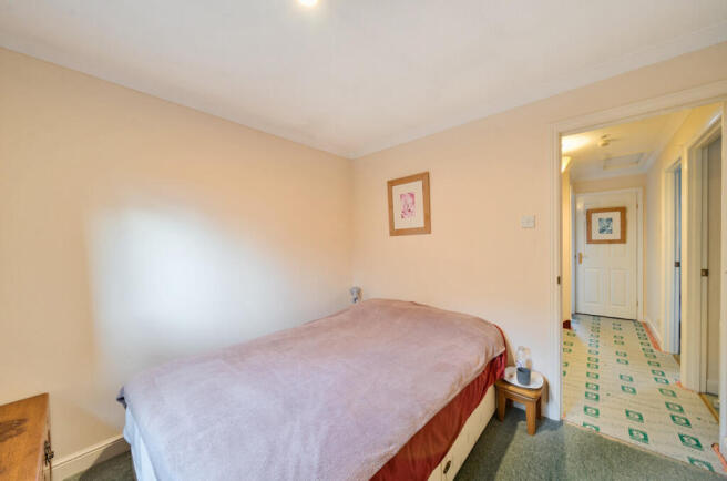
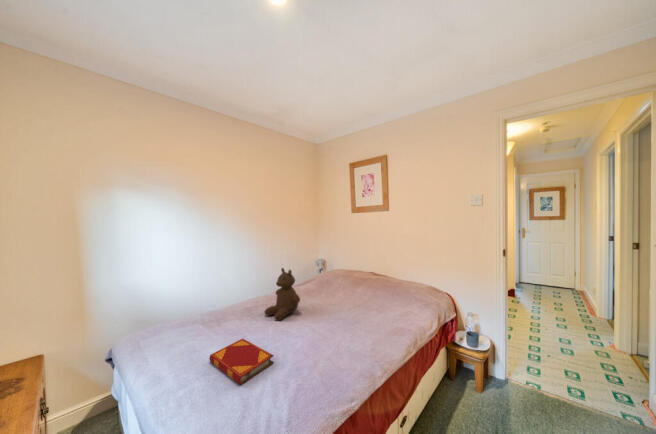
+ teddy bear (281, 292)
+ hardback book (241, 358)
